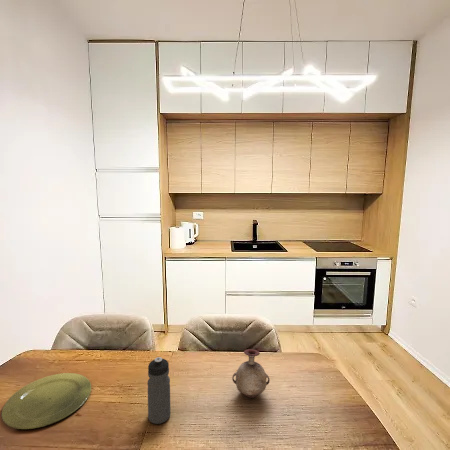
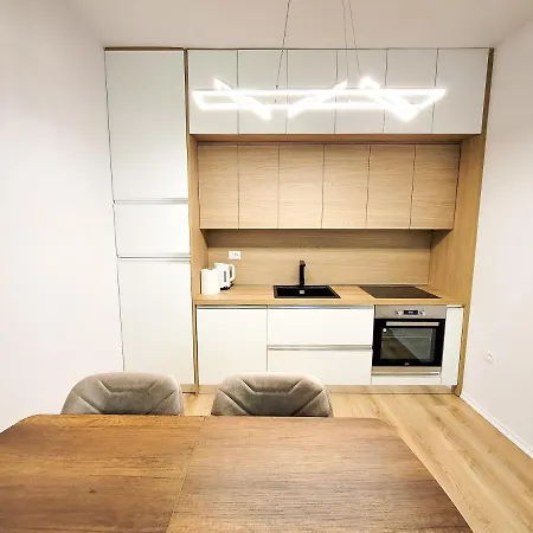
- plate (49, 397)
- water bottle (158, 387)
- vase (251, 373)
